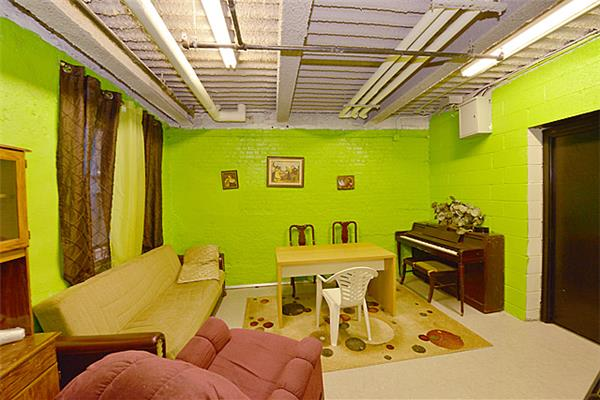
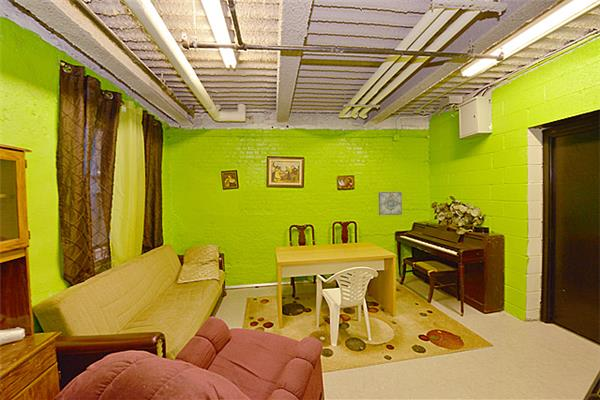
+ wall art (390, 203)
